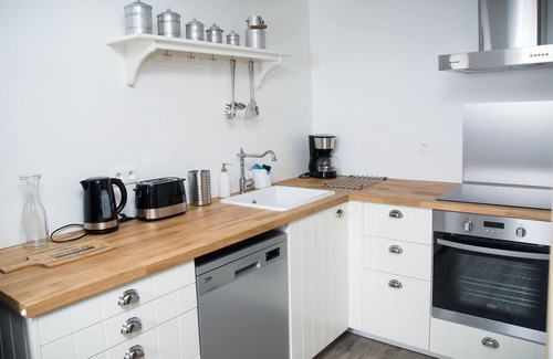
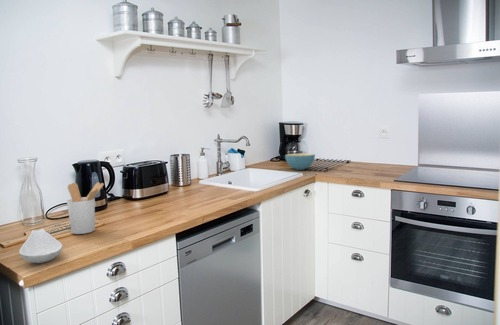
+ cereal bowl (300, 162)
+ spoon rest (39, 244)
+ utensil holder (87, 206)
